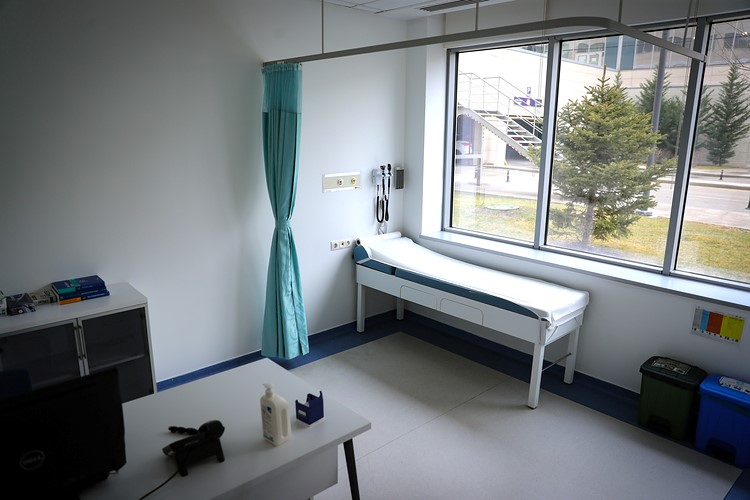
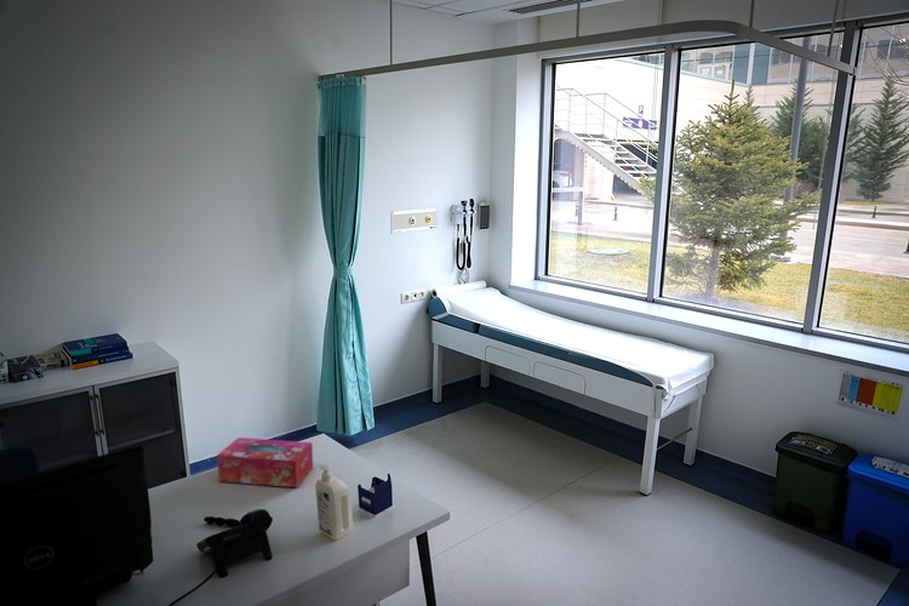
+ tissue box (265, 461)
